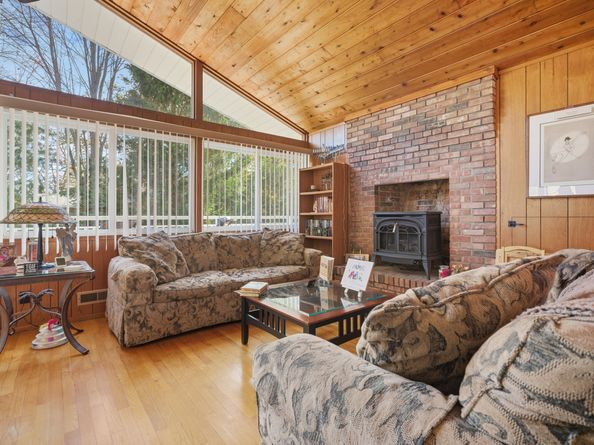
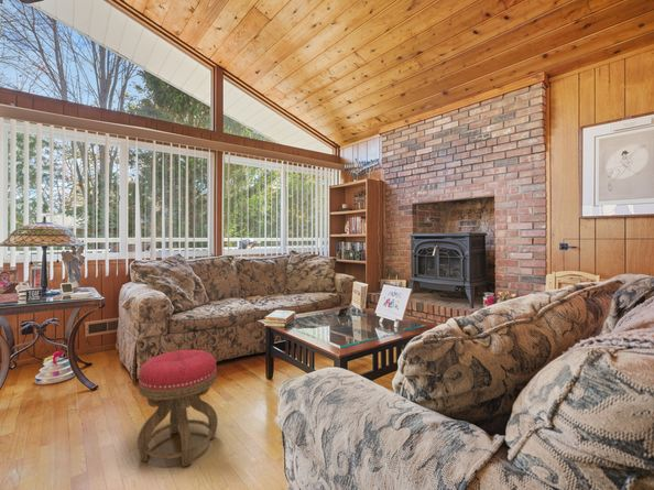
+ stool (179, 402)
